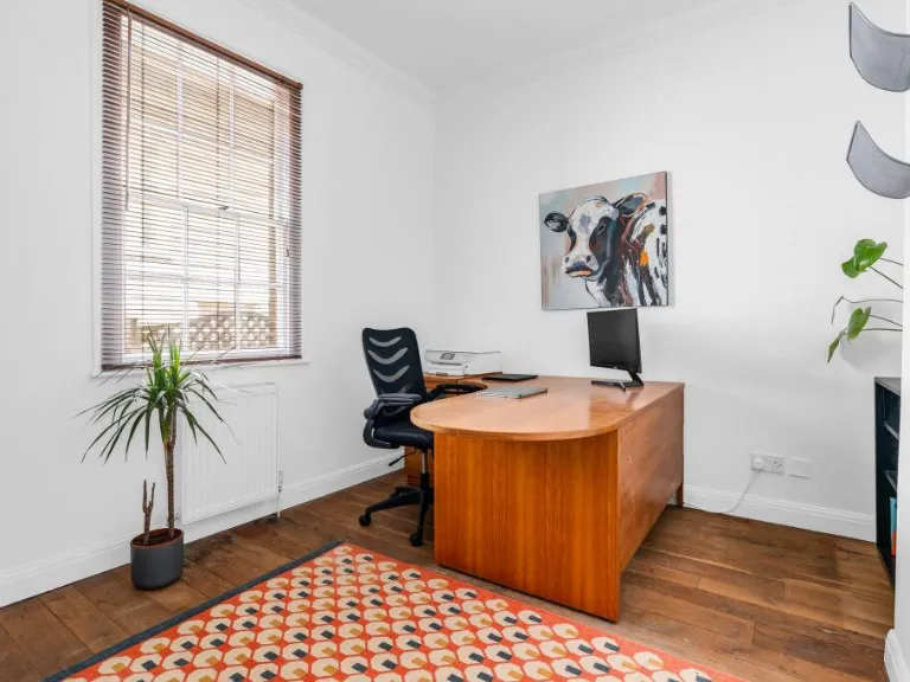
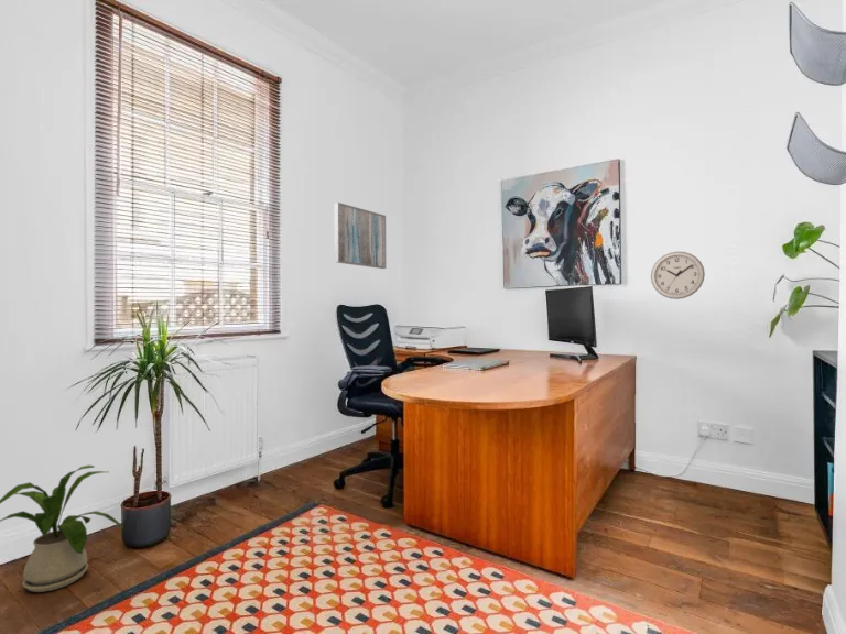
+ wall art (361, 237)
+ house plant (55, 517)
+ wall clock (676, 275)
